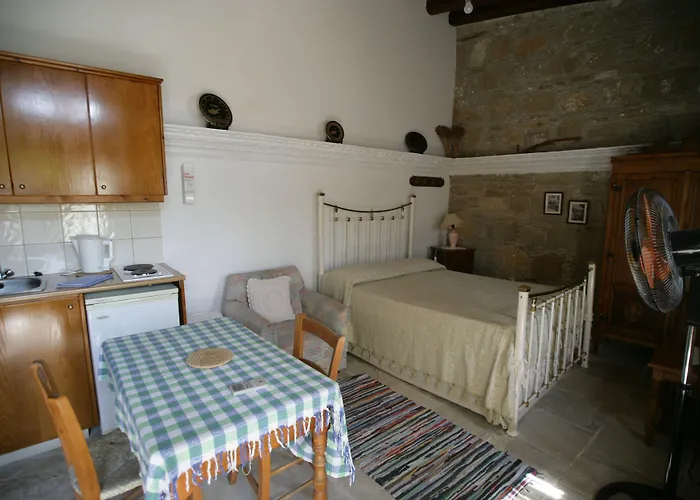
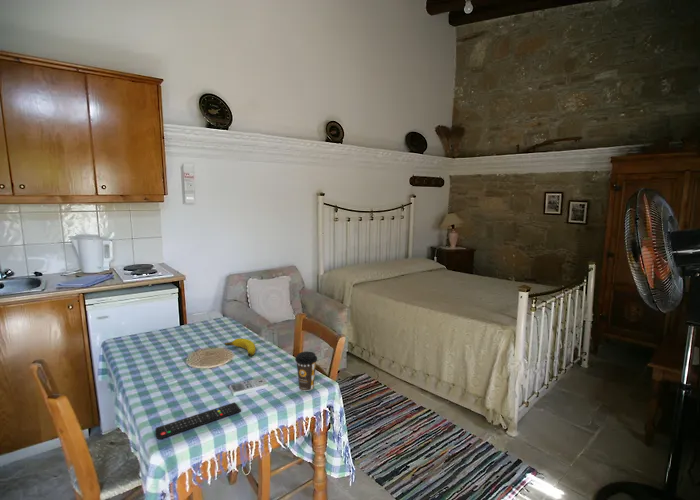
+ banana (242, 345)
+ remote control (199, 420)
+ coffee cup (306, 371)
